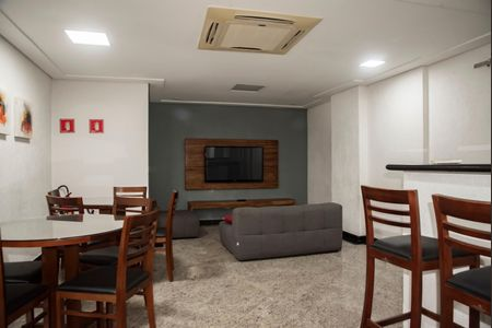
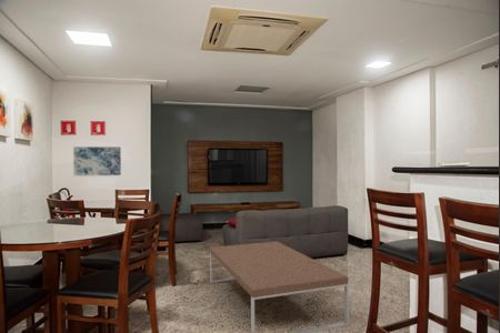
+ coffee table (268, 280)
+ wall art (97, 161)
